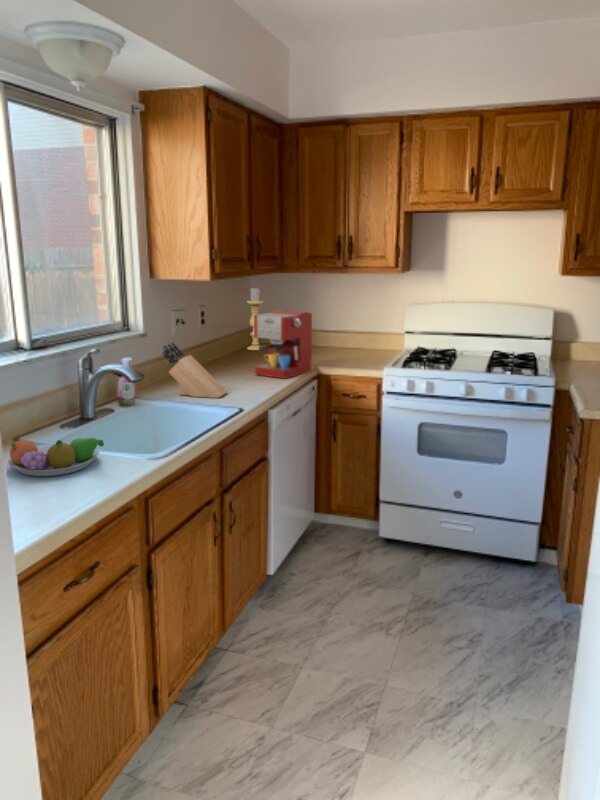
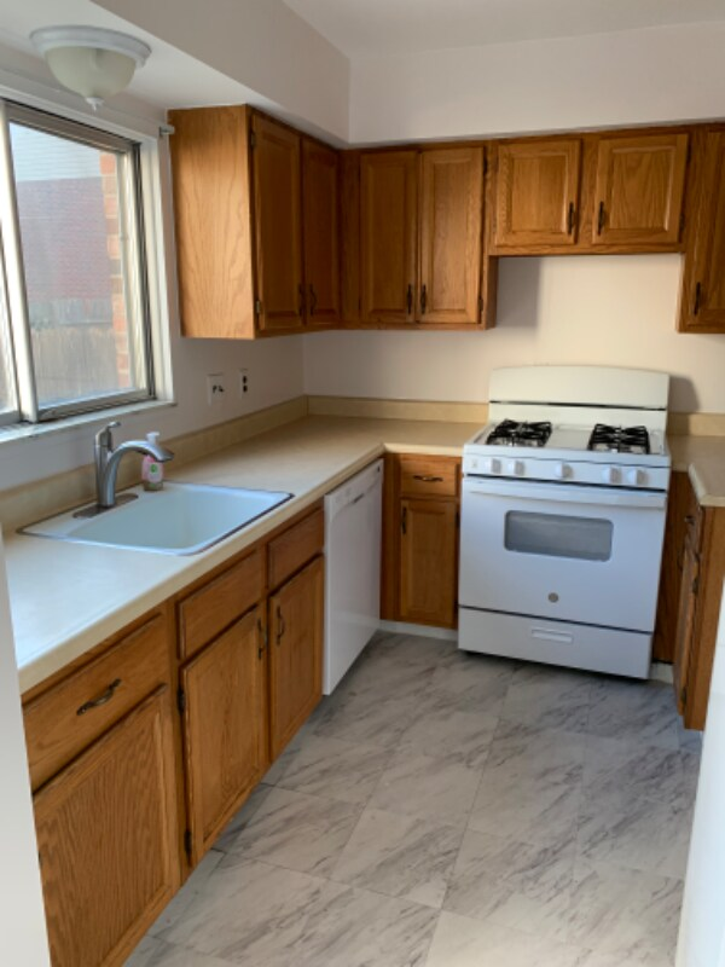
- coffee maker (283, 342)
- knife block (193, 369)
- candle holder (253, 318)
- fruit bowl (56, 448)
